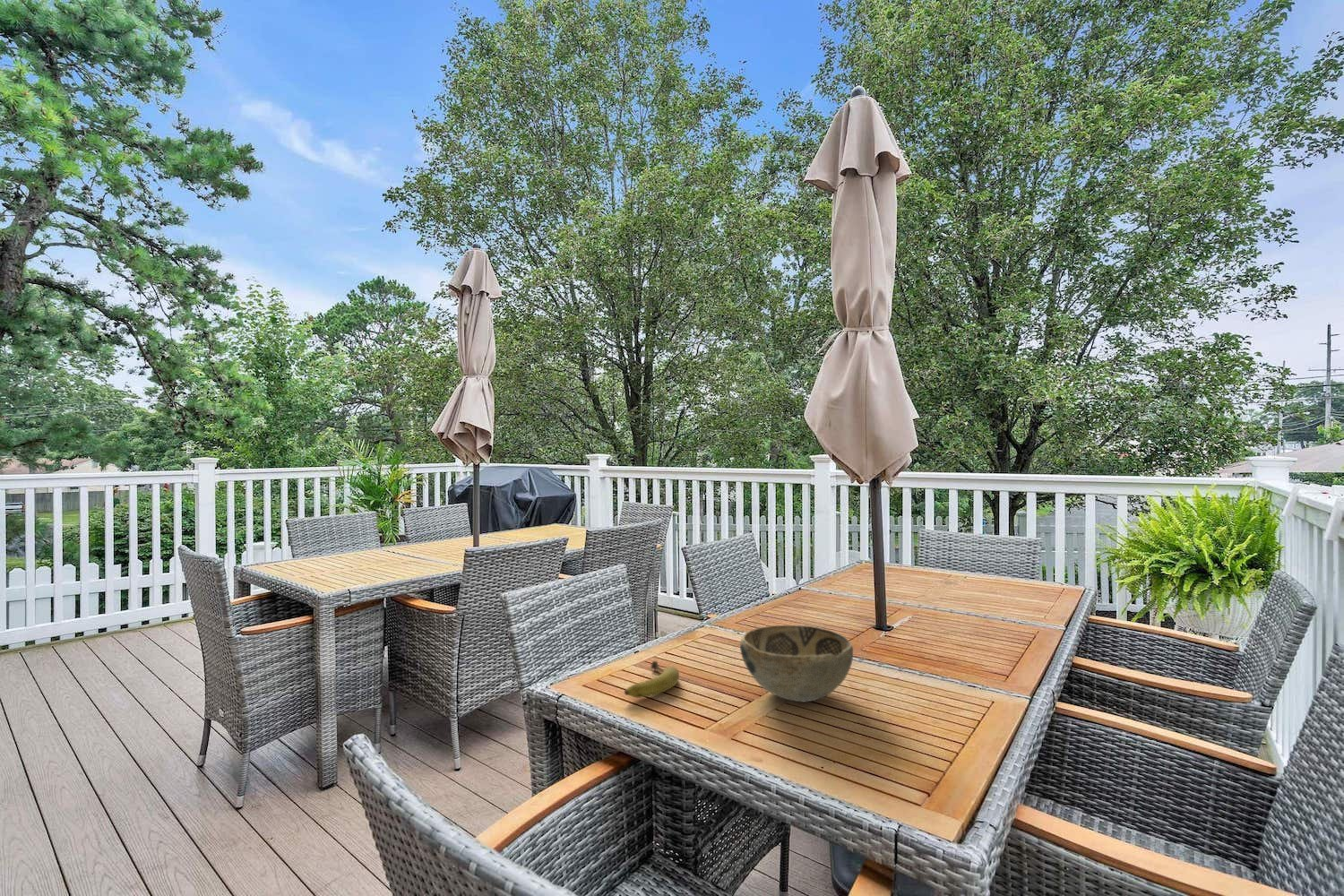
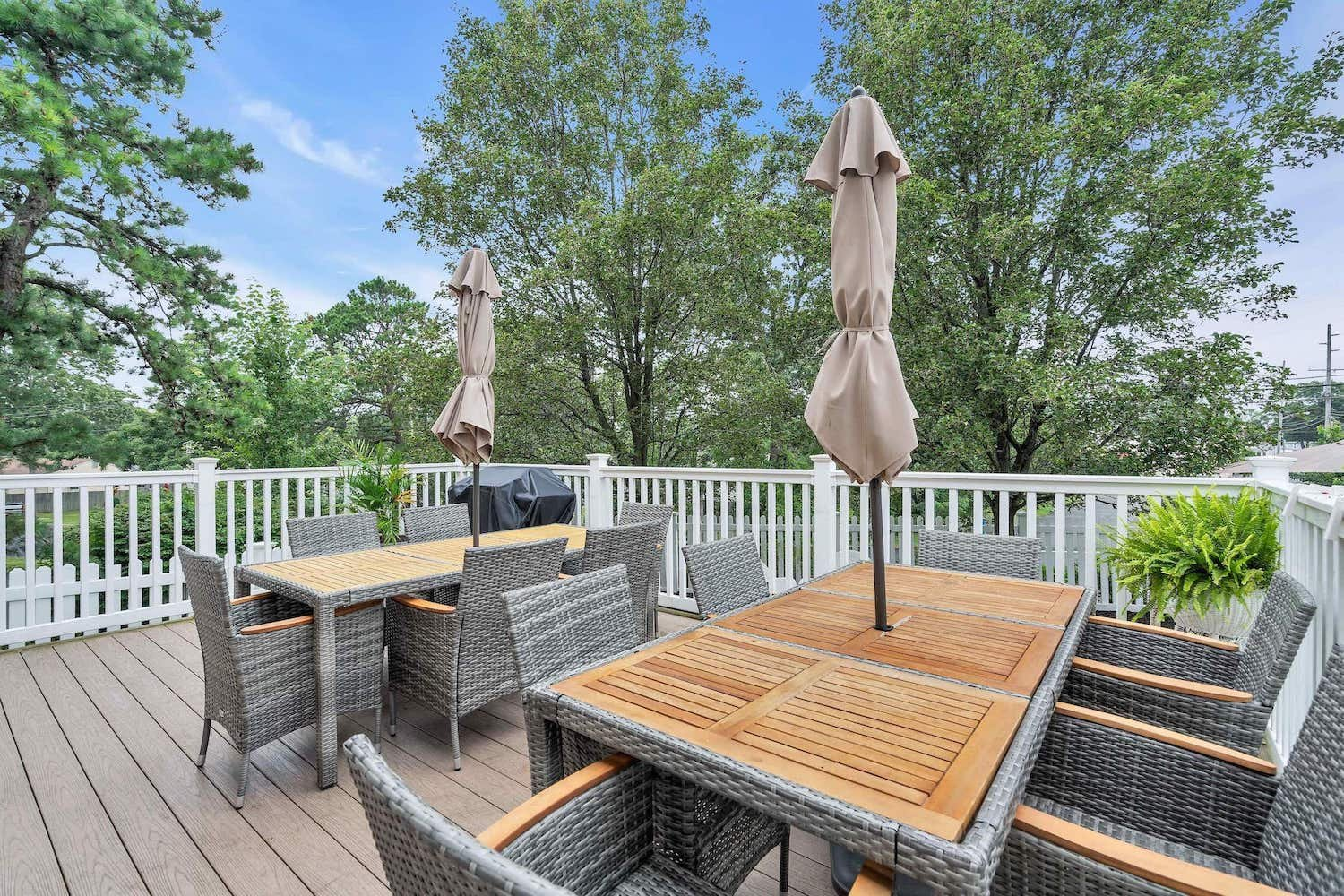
- fruit (650, 679)
- decorative bowl (796, 667)
